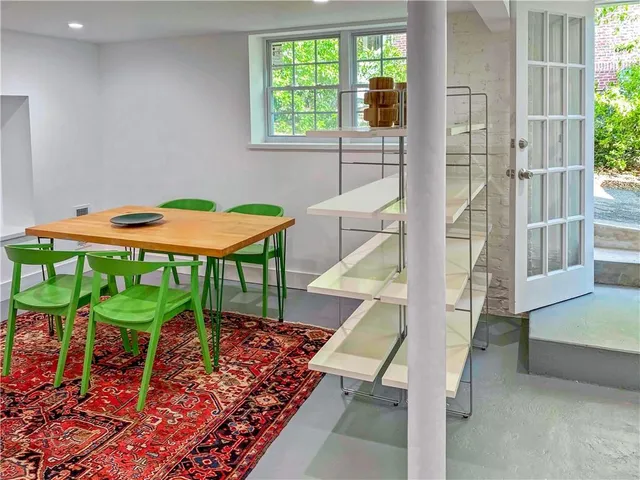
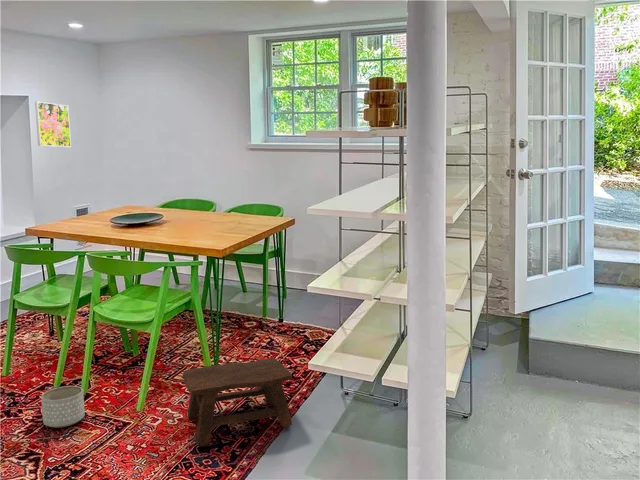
+ planter (63, 407)
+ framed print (53, 125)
+ stool (238, 397)
